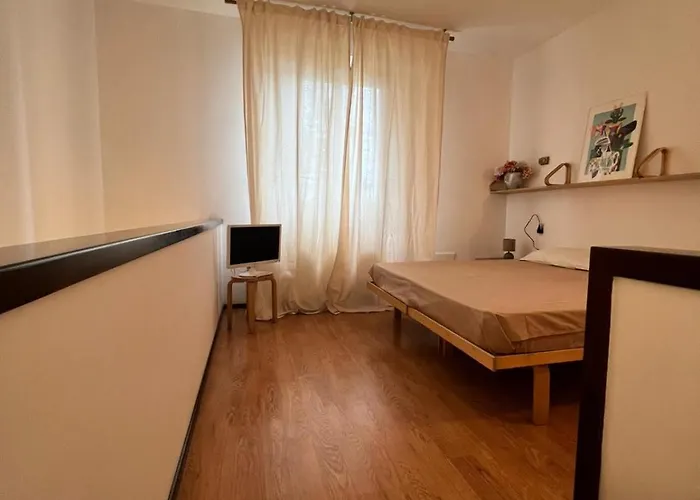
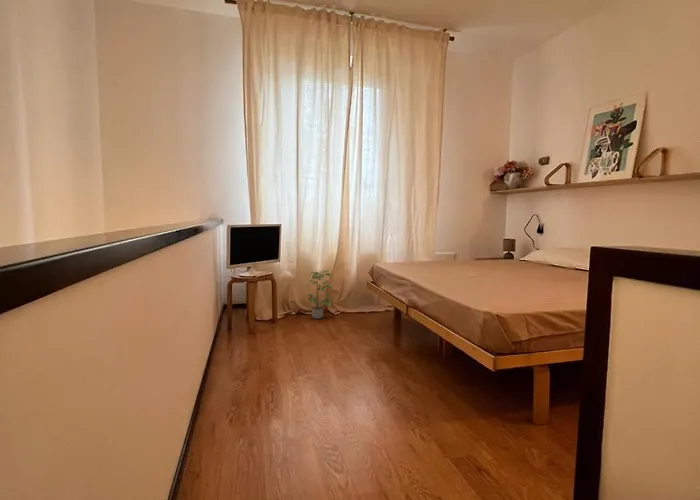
+ potted plant (322, 290)
